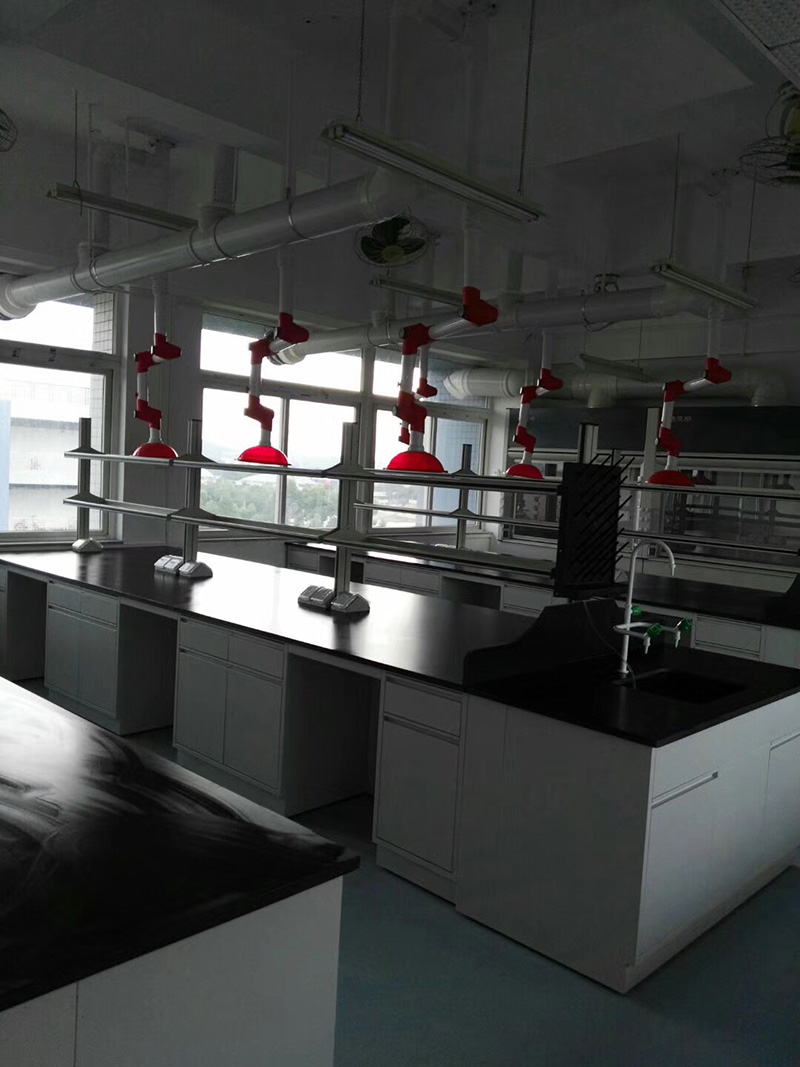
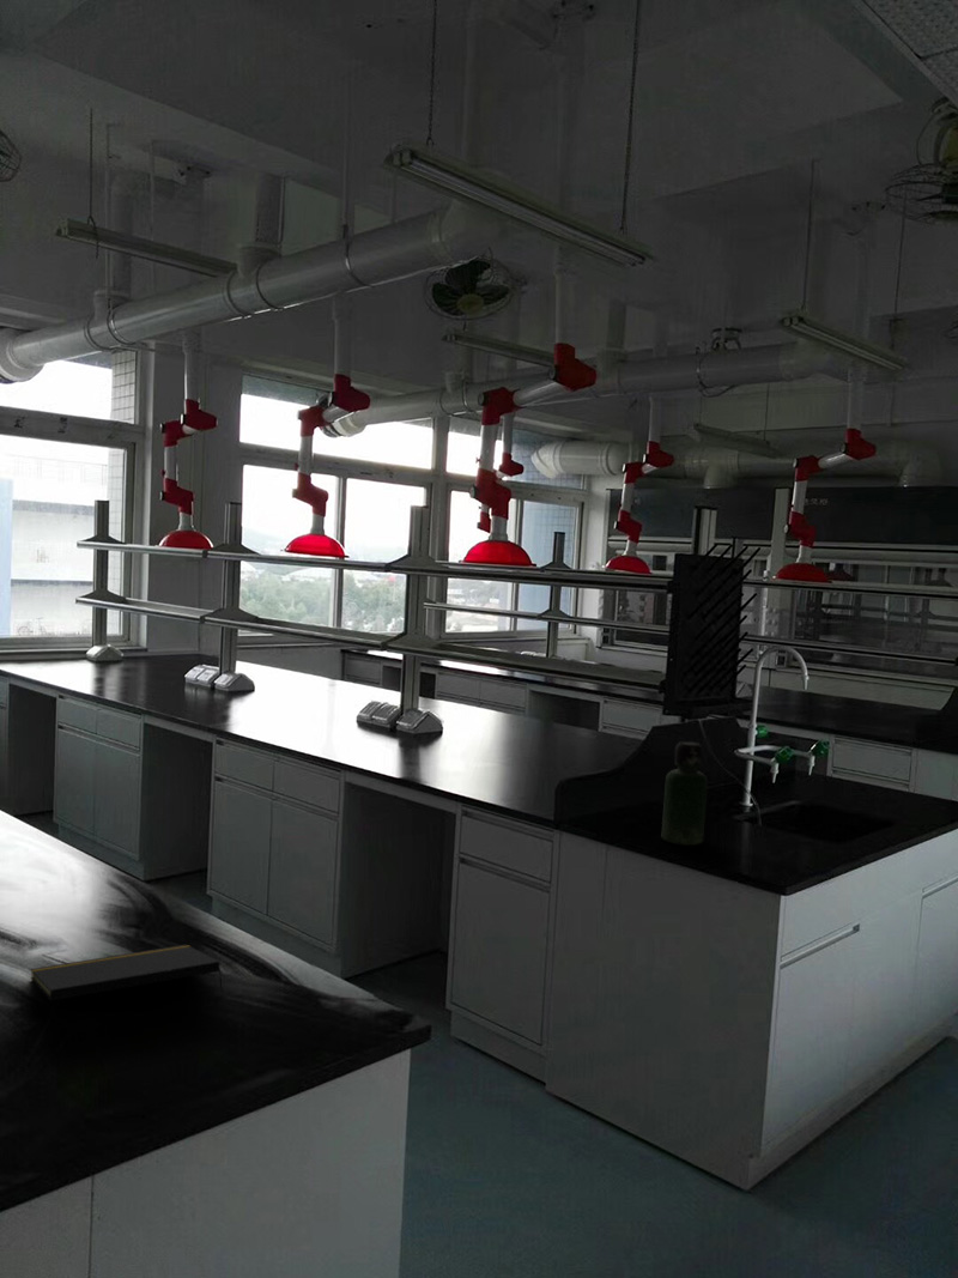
+ bottle (685, 792)
+ notepad (123, 970)
